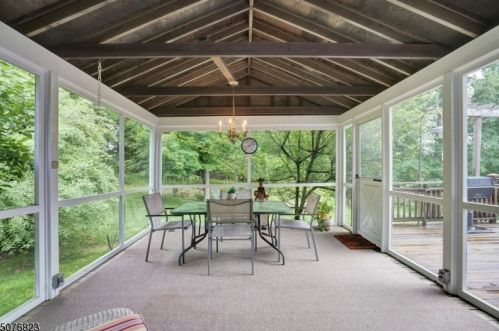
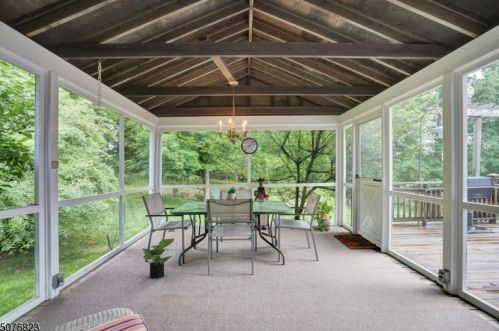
+ potted plant (159, 258)
